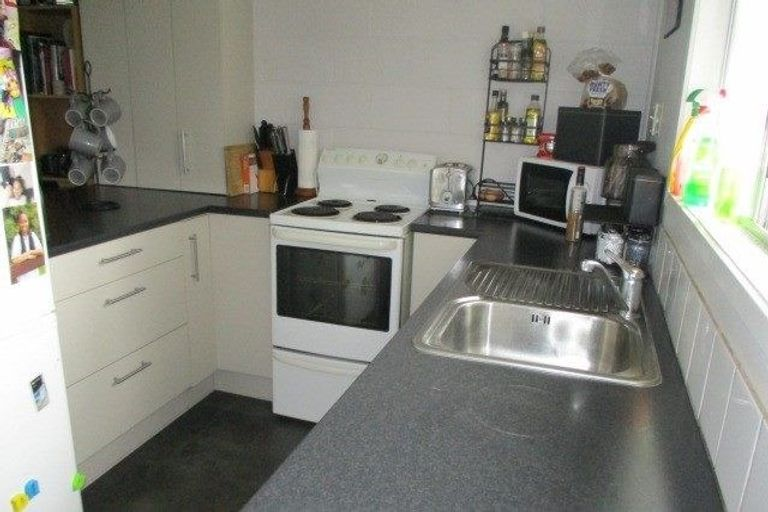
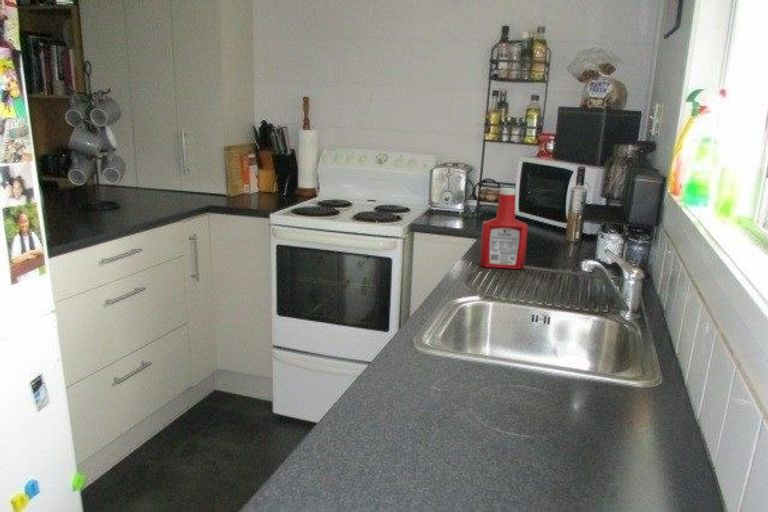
+ soap bottle (504, 227)
